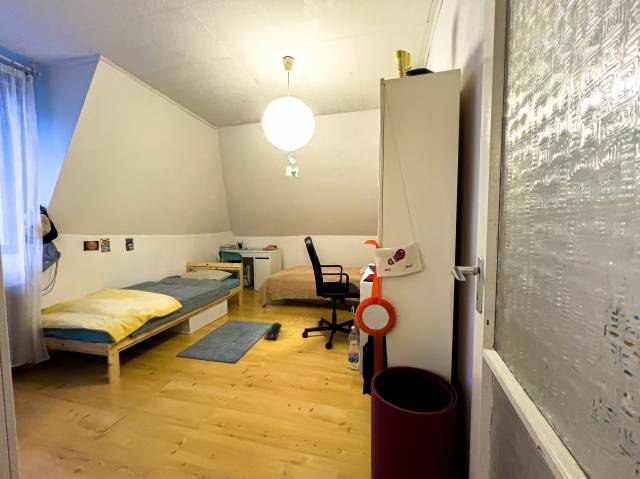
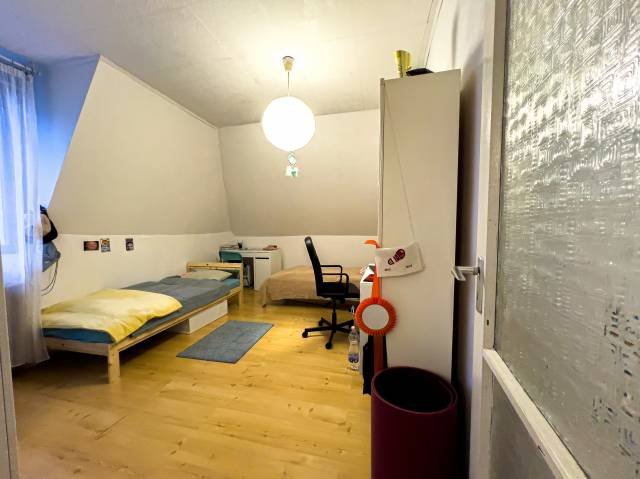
- shoe (276, 330)
